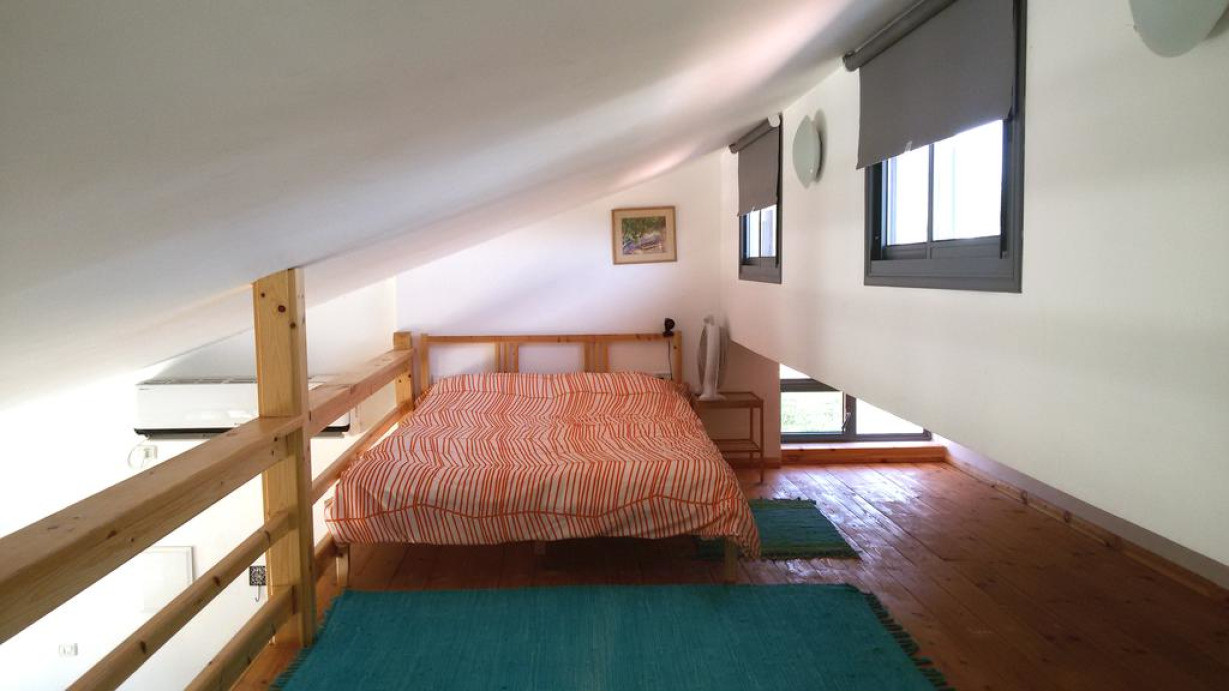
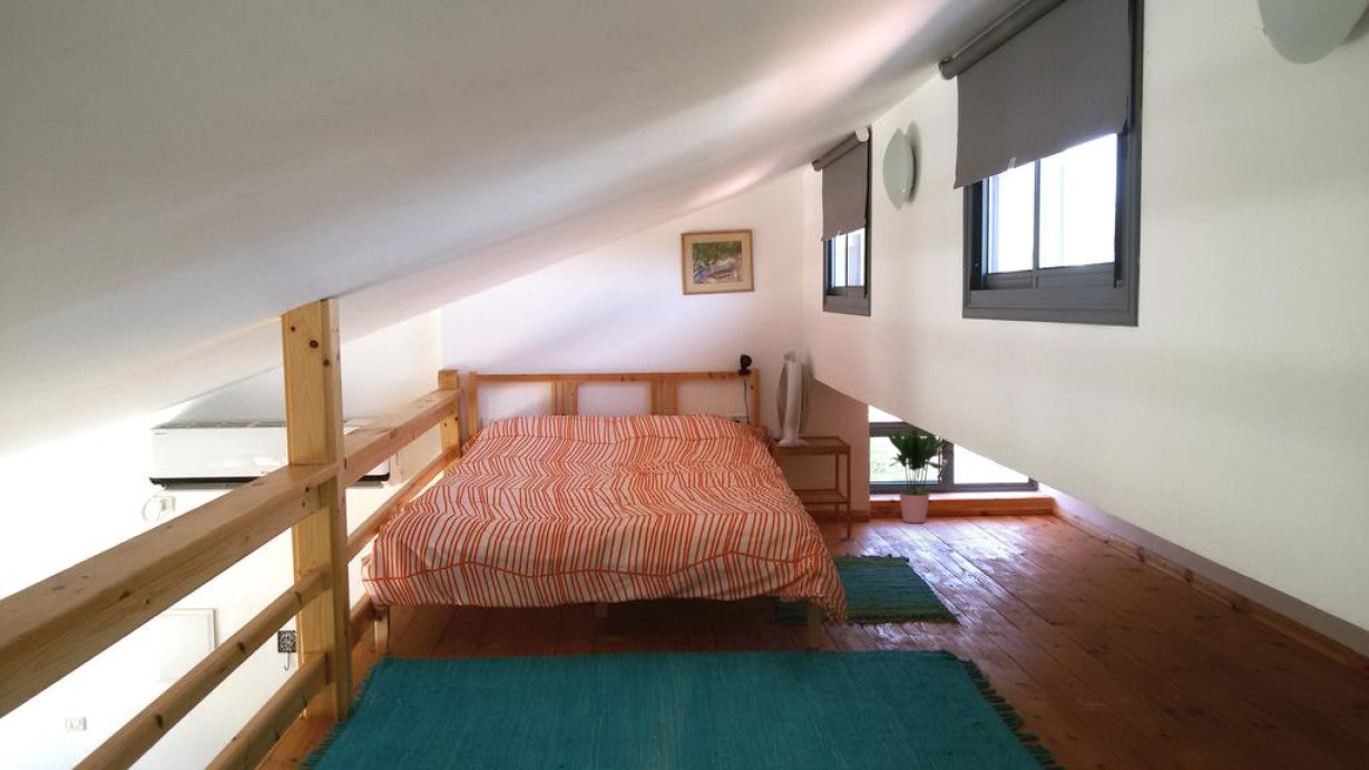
+ potted plant (917, 471)
